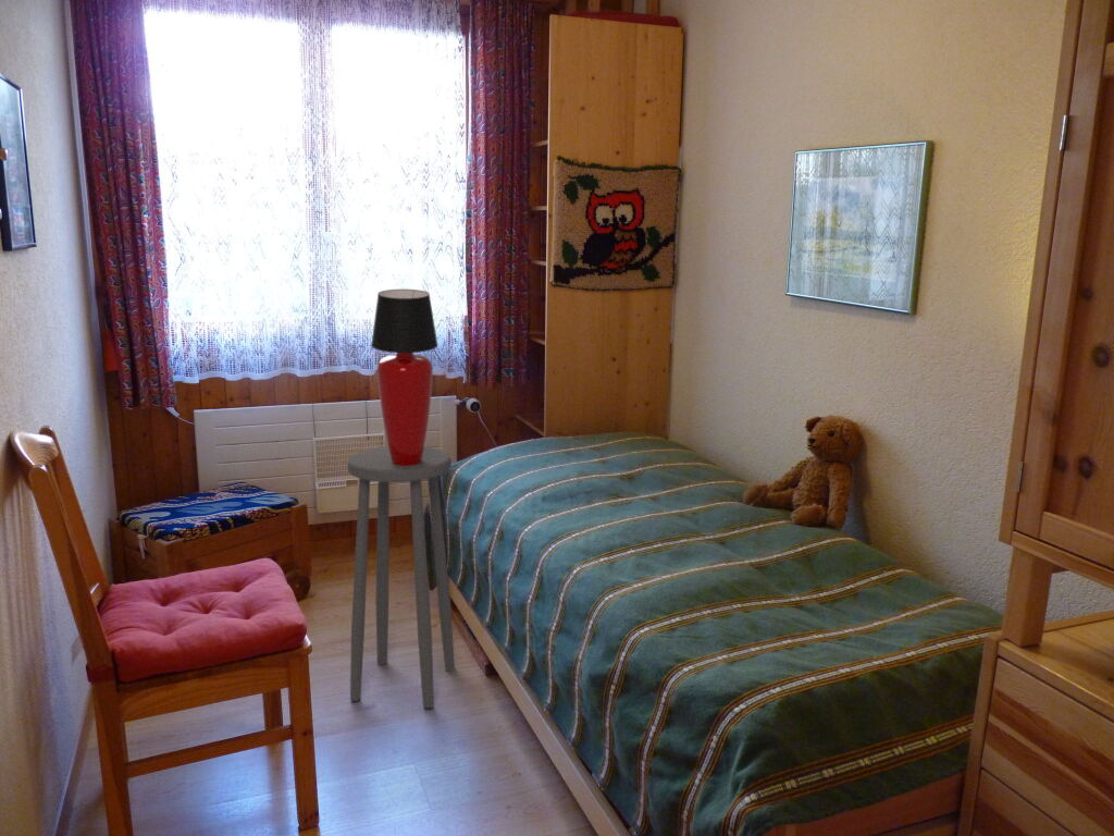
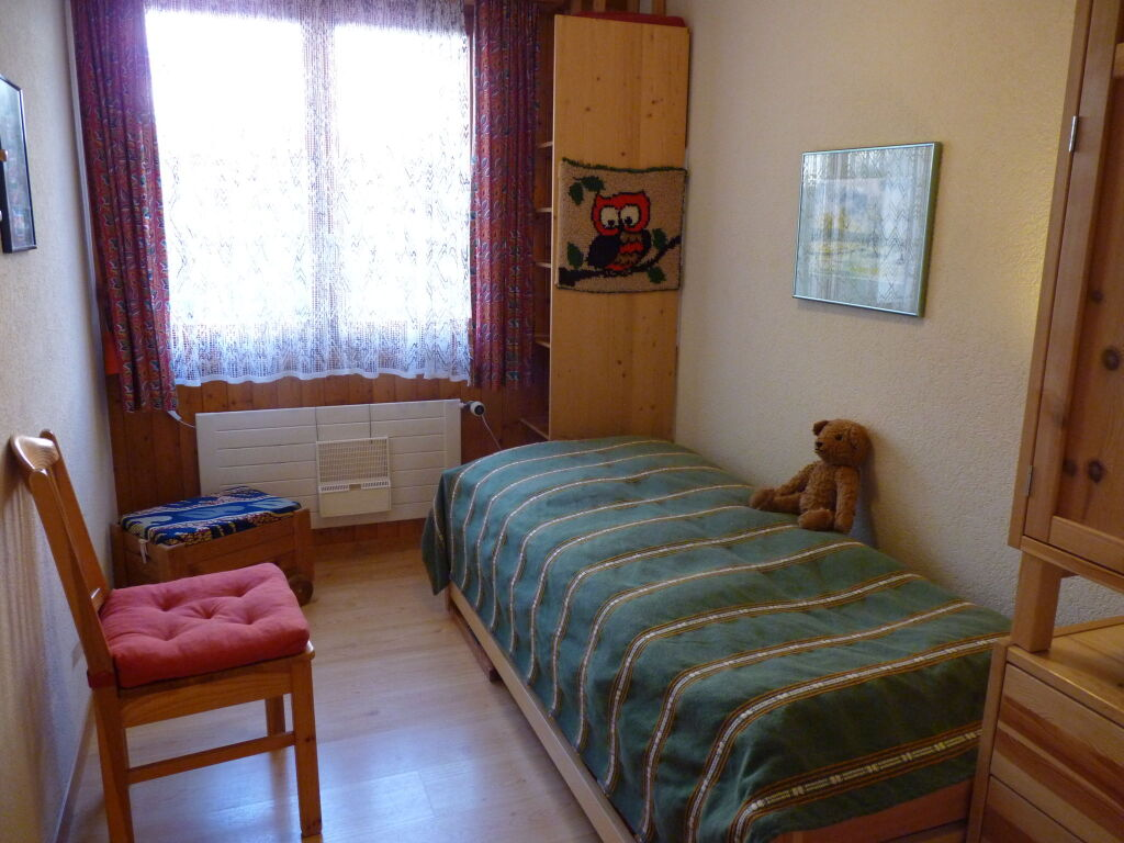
- stool (414, 574)
- table lamp (405, 378)
